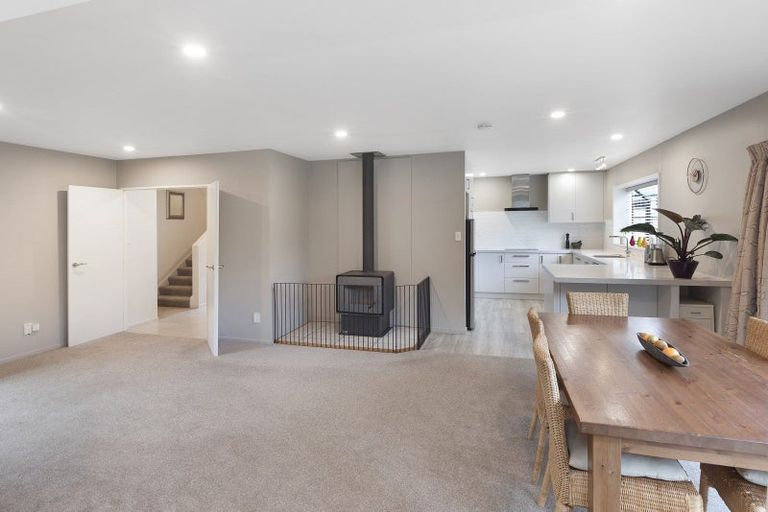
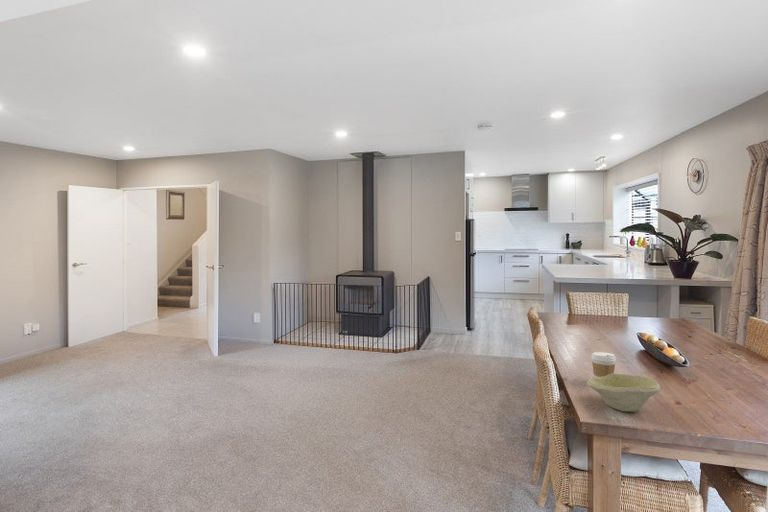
+ coffee cup (603, 367)
+ bowl (622, 392)
